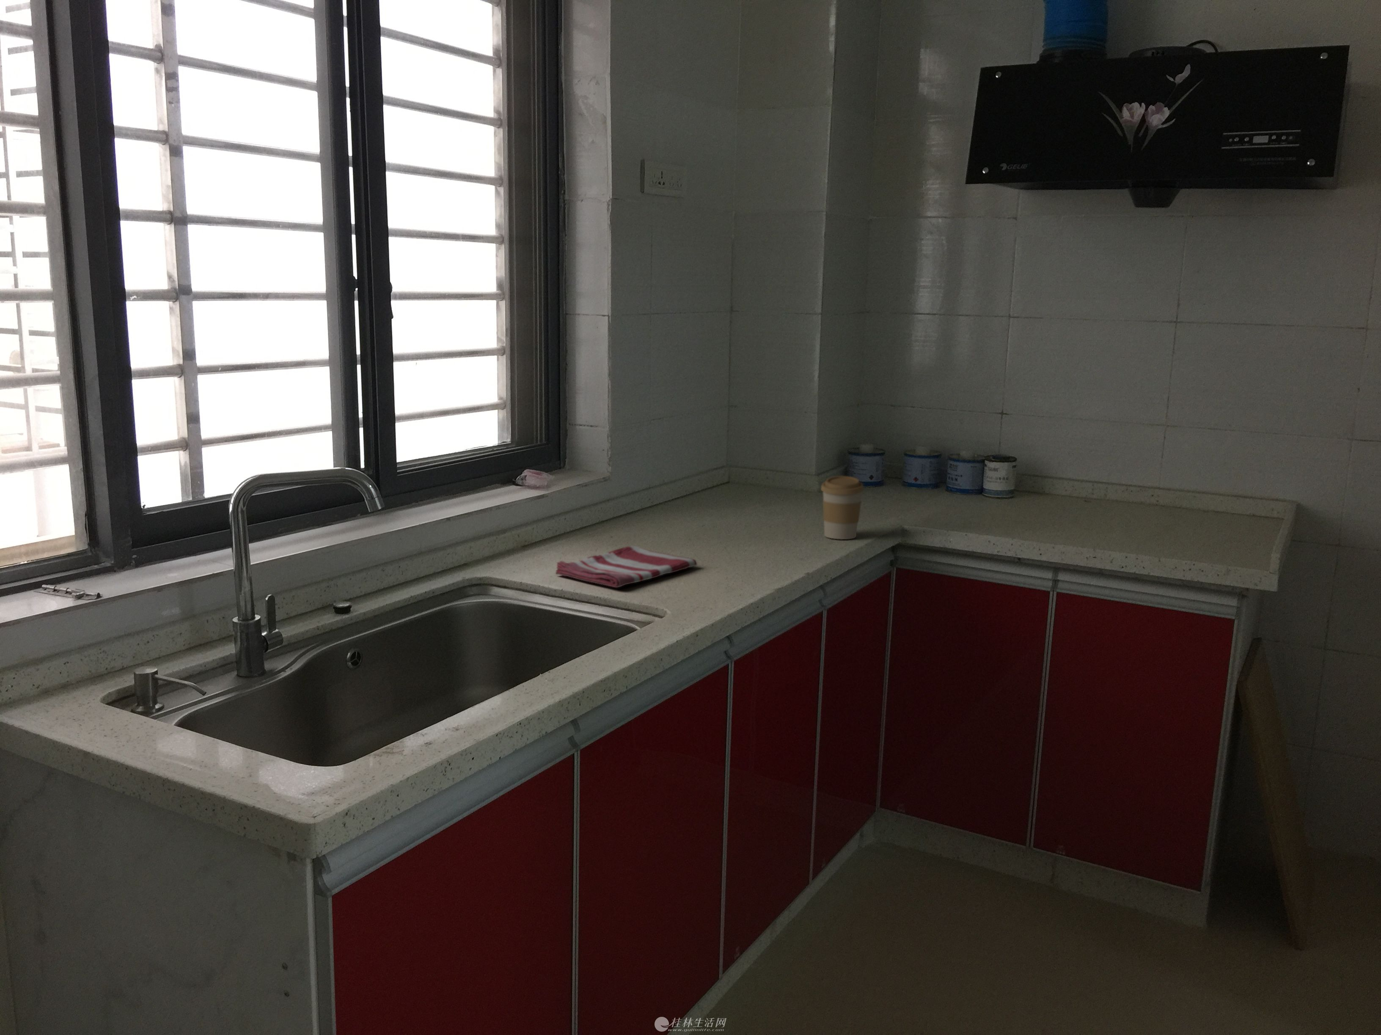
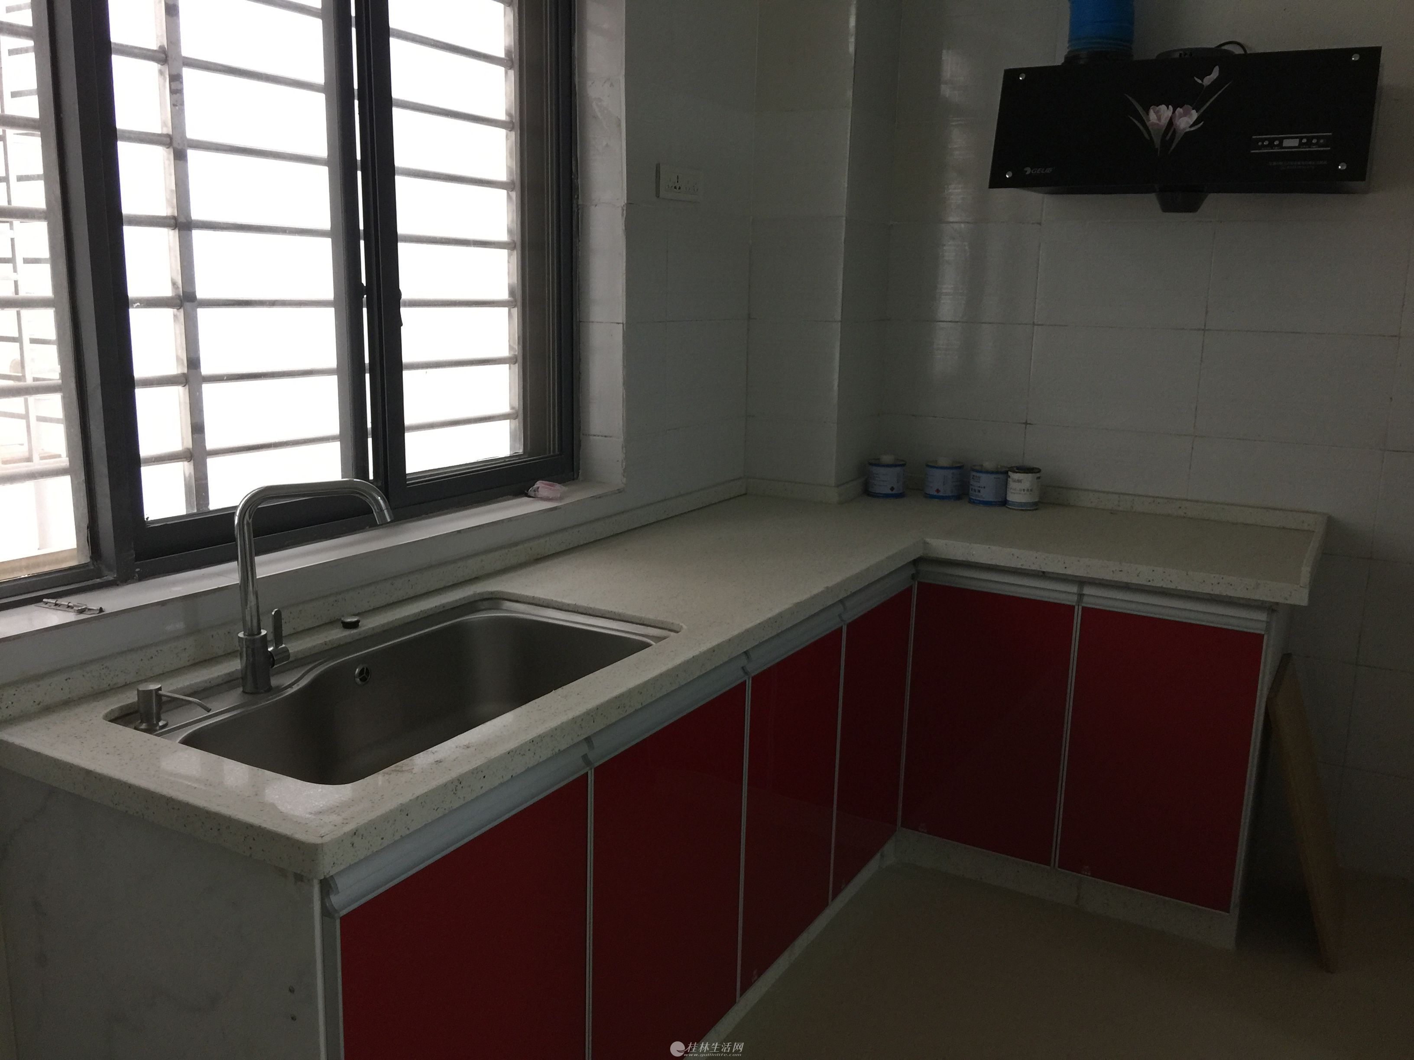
- dish towel (627, 565)
- coffee cup (842, 507)
